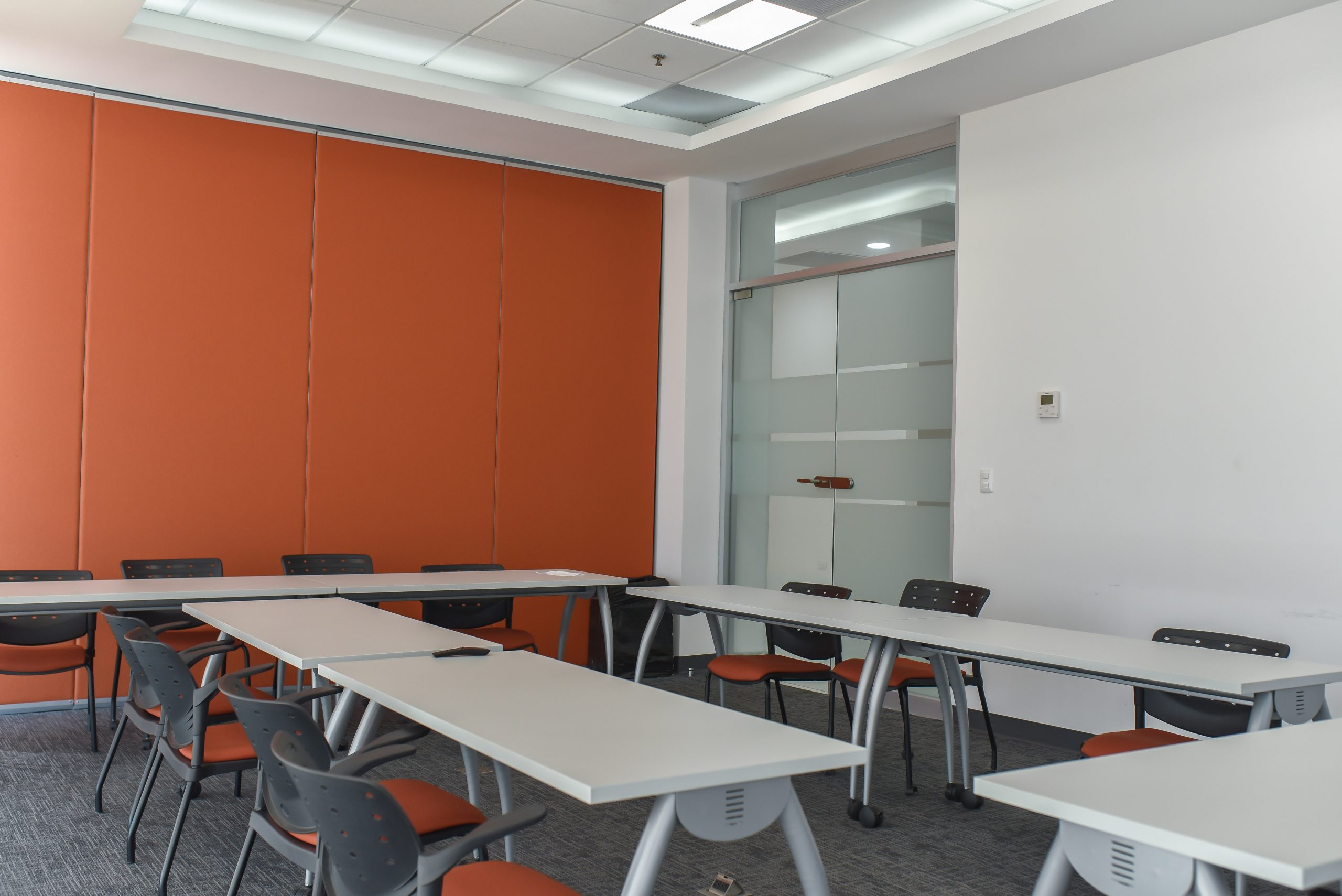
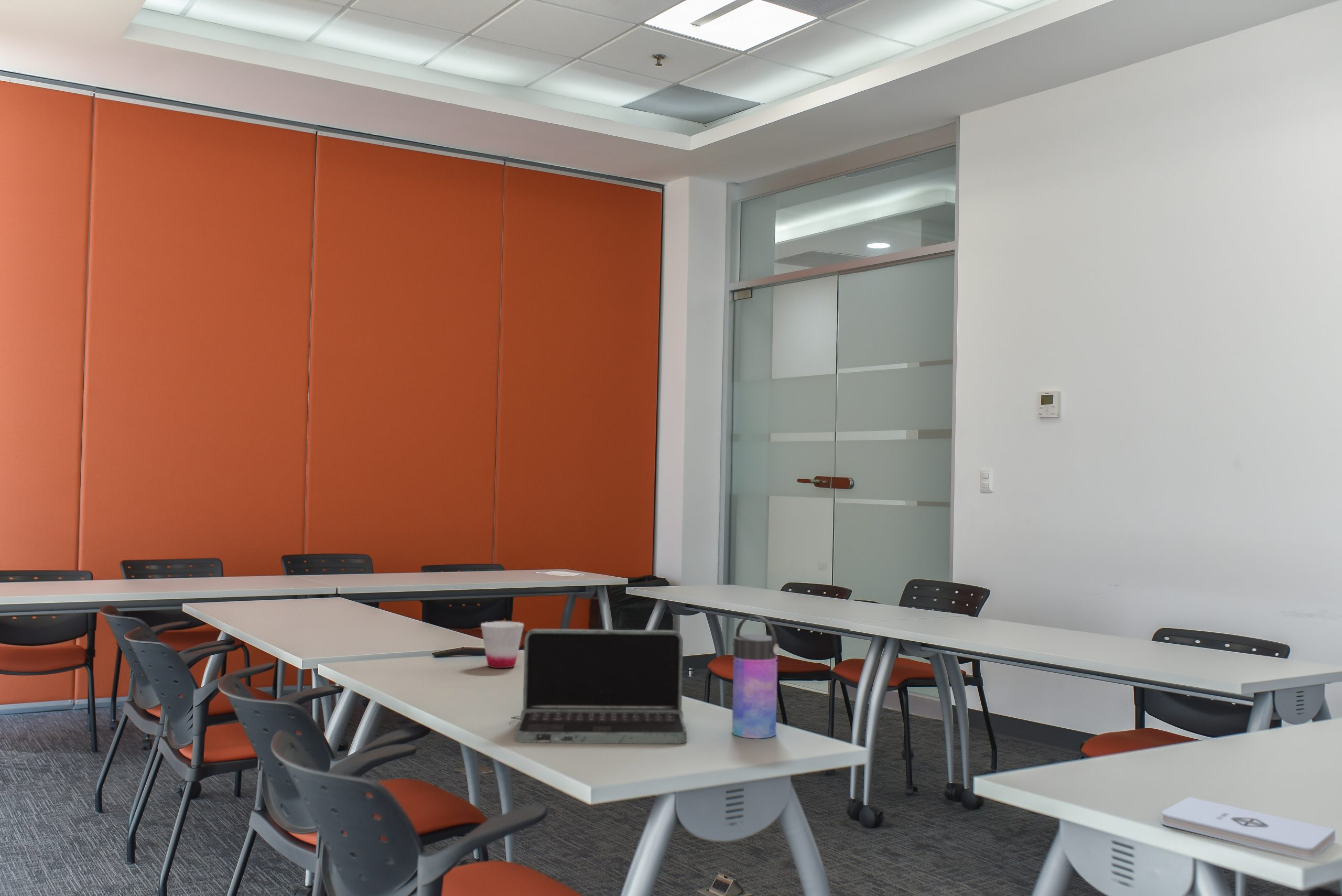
+ notepad (1245, 826)
+ cup (502, 645)
+ laptop (598, 682)
+ water bottle (755, 674)
